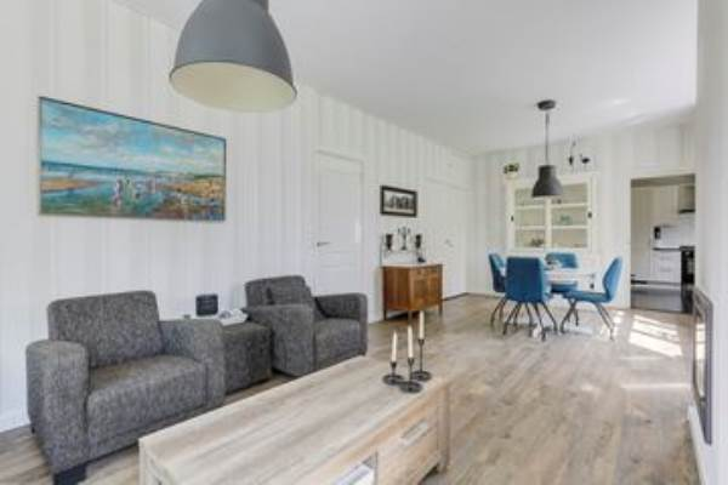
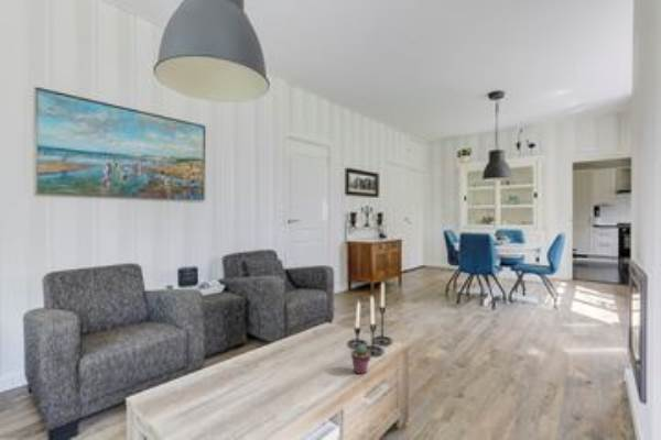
+ potted succulent (360, 358)
